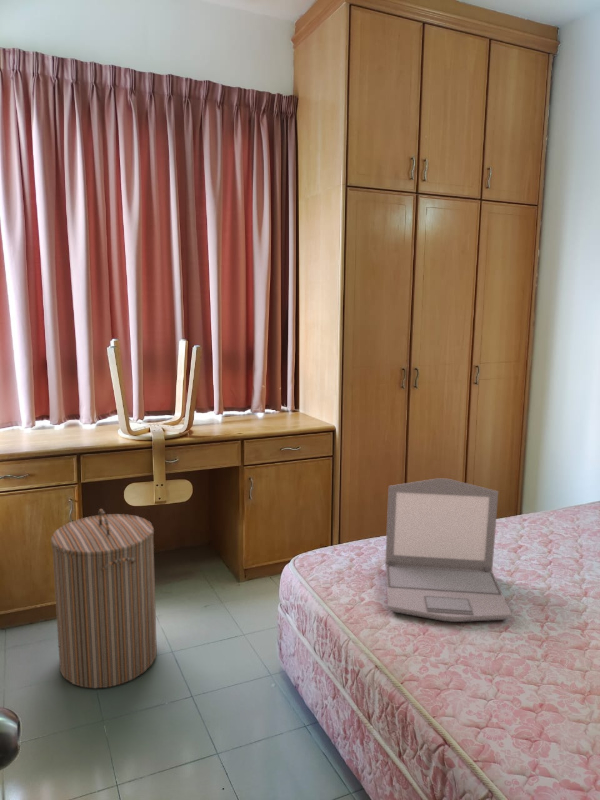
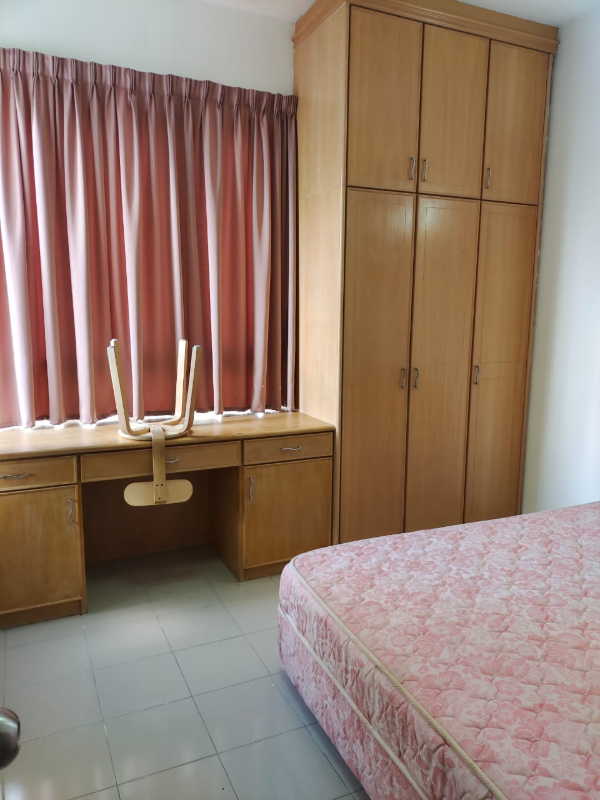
- laptop (446, 545)
- laundry hamper (106, 586)
